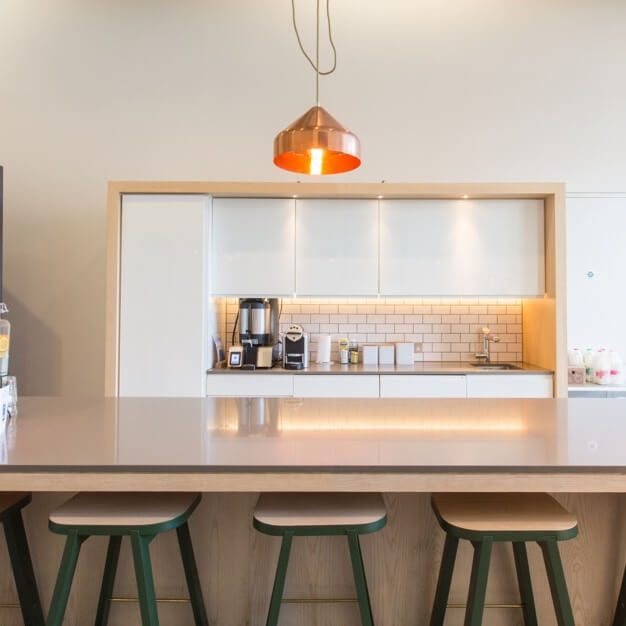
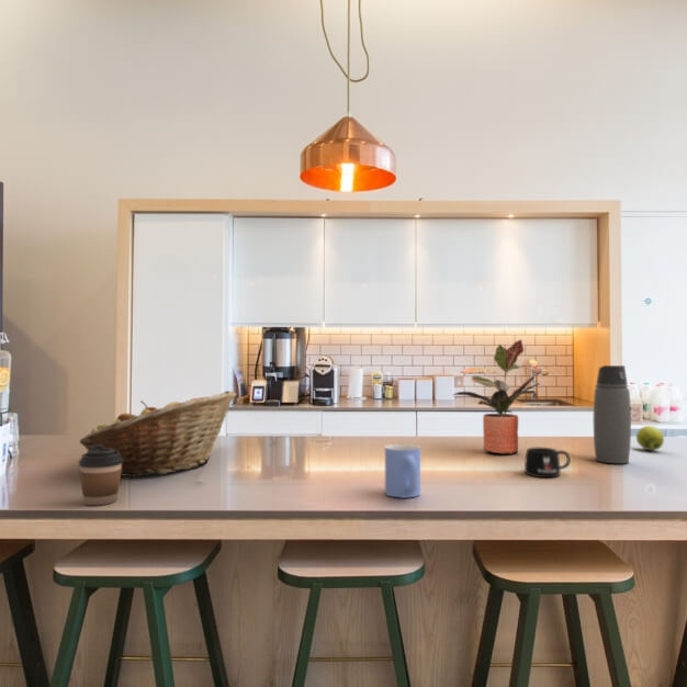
+ water bottle (611, 413)
+ apple (650, 438)
+ potted plant (500, 395)
+ mug (403, 472)
+ fruit basket (164, 428)
+ mug (548, 462)
+ coffee cup (100, 473)
